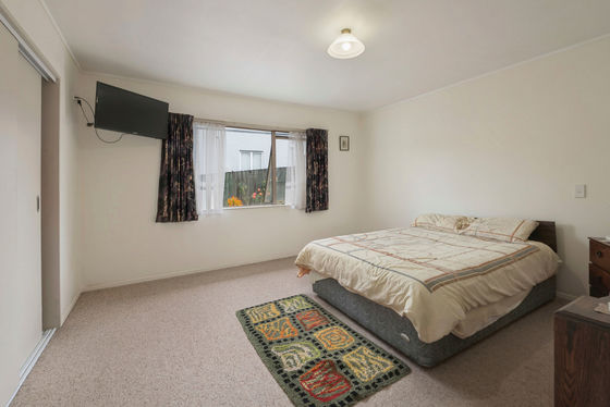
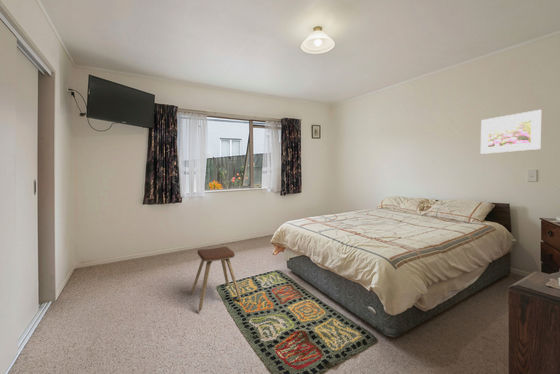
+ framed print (508, 133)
+ music stool (208, 274)
